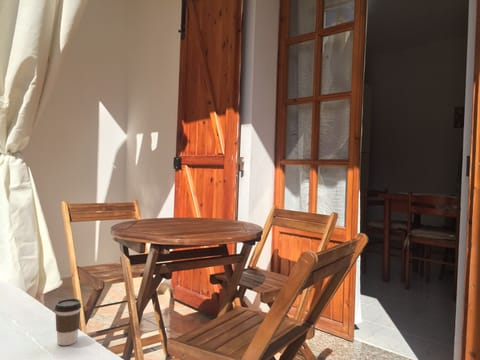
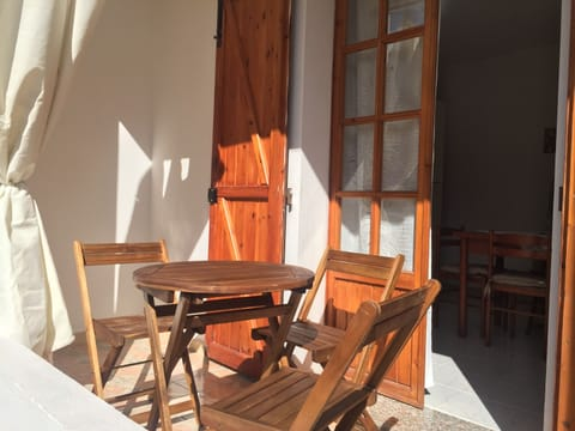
- coffee cup (67, 321)
